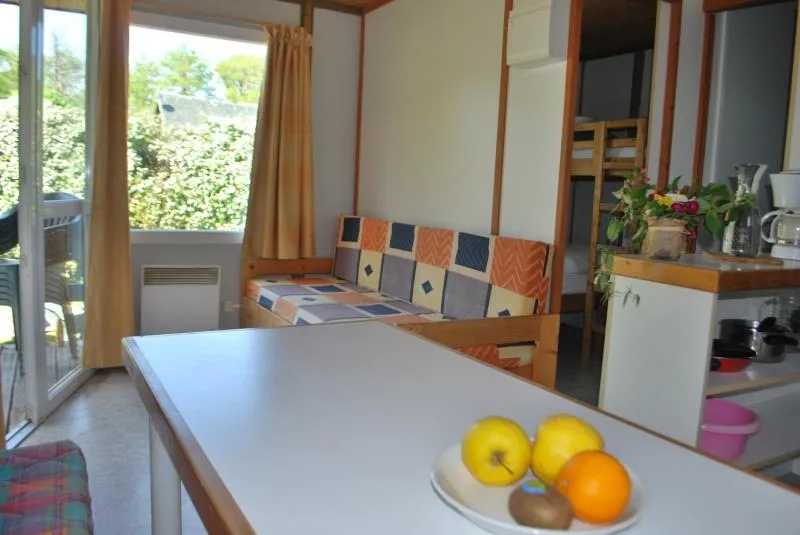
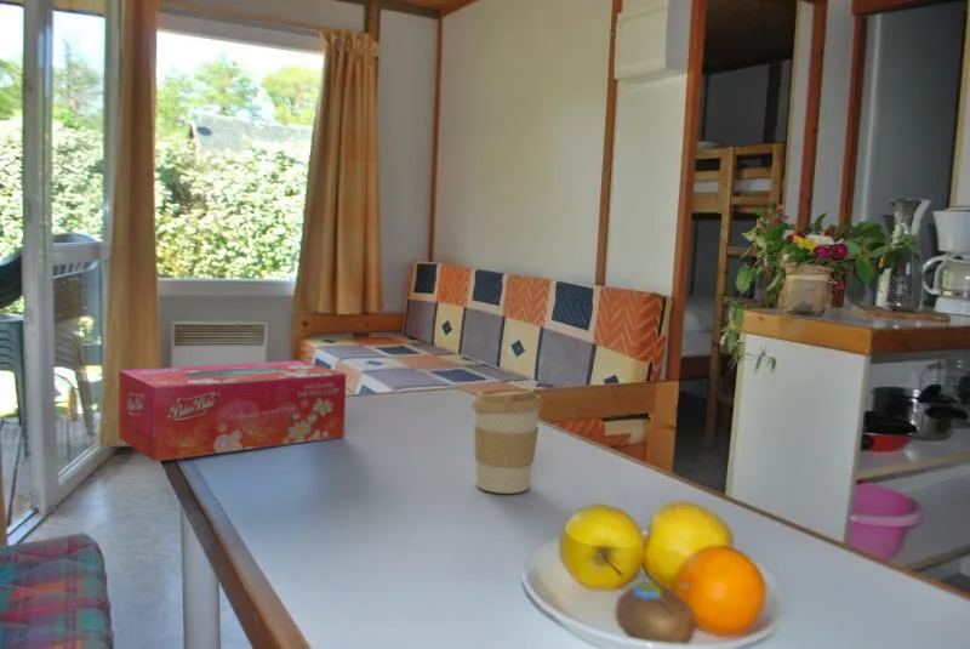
+ coffee cup (504, 437)
+ tissue box (235, 404)
